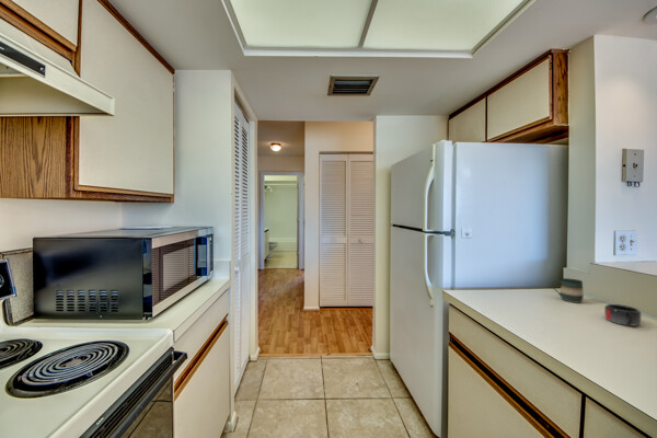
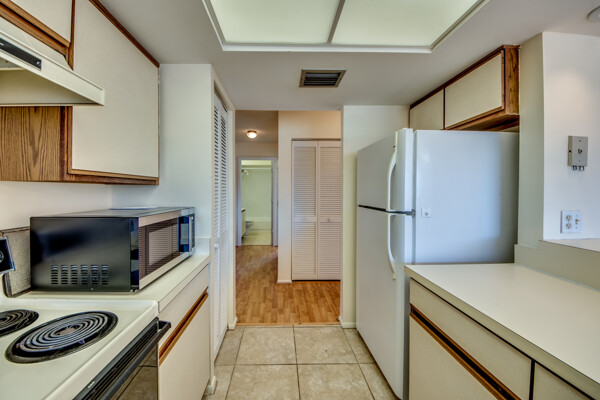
- mug (623, 315)
- mug (566, 289)
